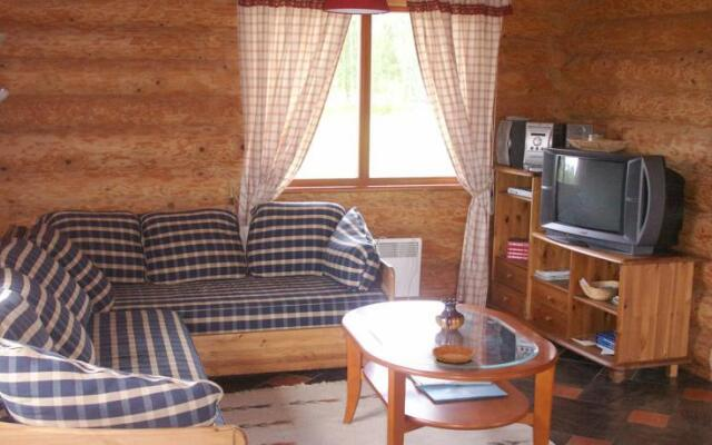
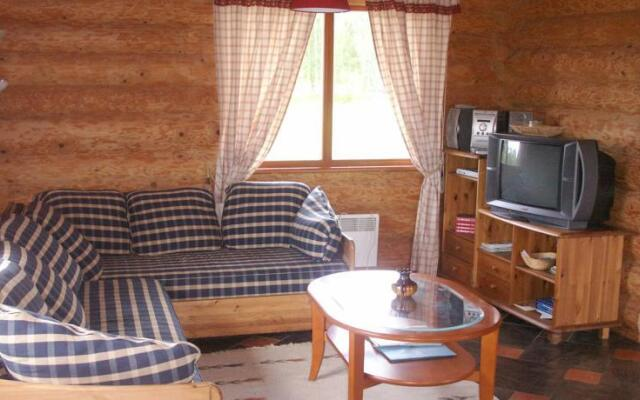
- saucer (453, 354)
